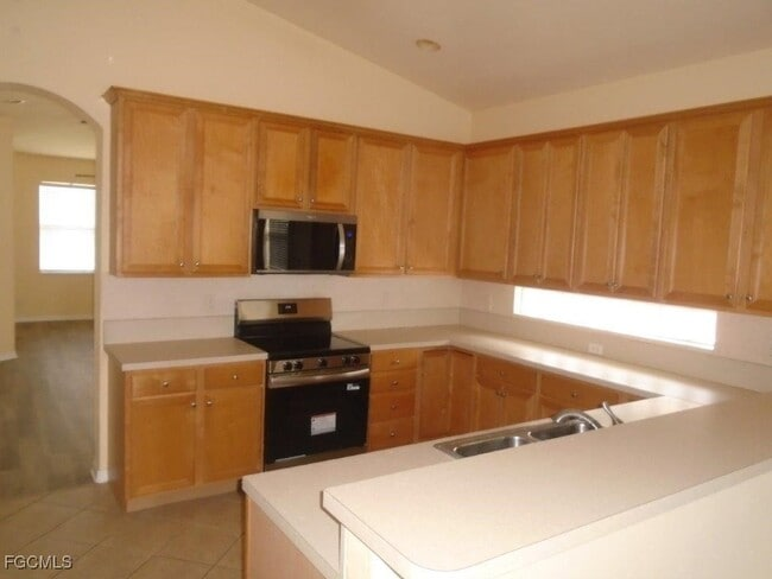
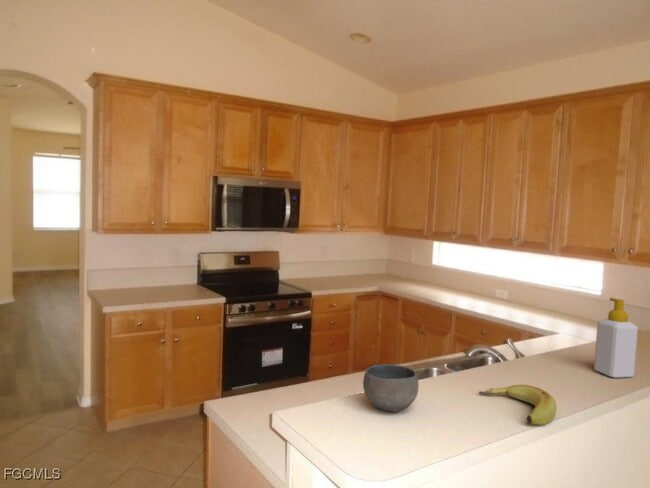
+ banana (516, 397)
+ soap bottle (616, 337)
+ bowl (390, 389)
